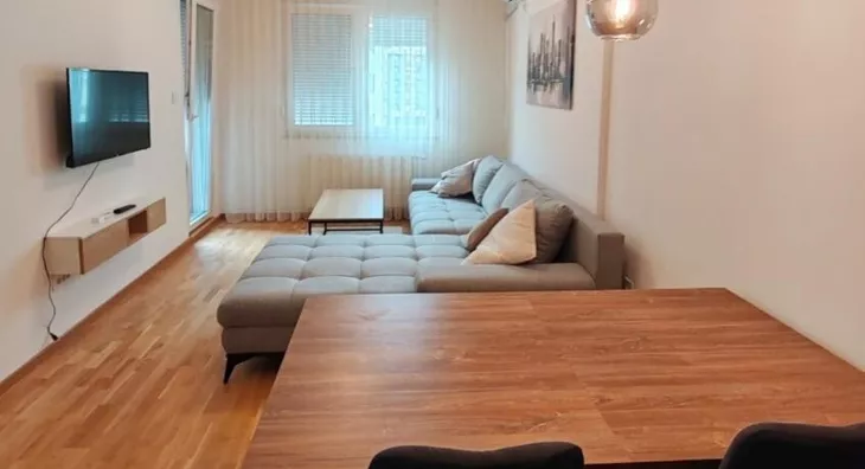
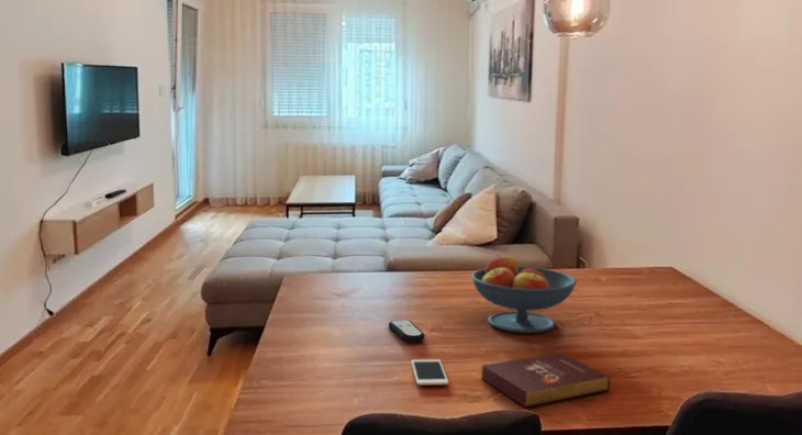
+ cell phone (428, 371)
+ book (544, 377)
+ fruit bowl (522, 291)
+ remote control (406, 330)
